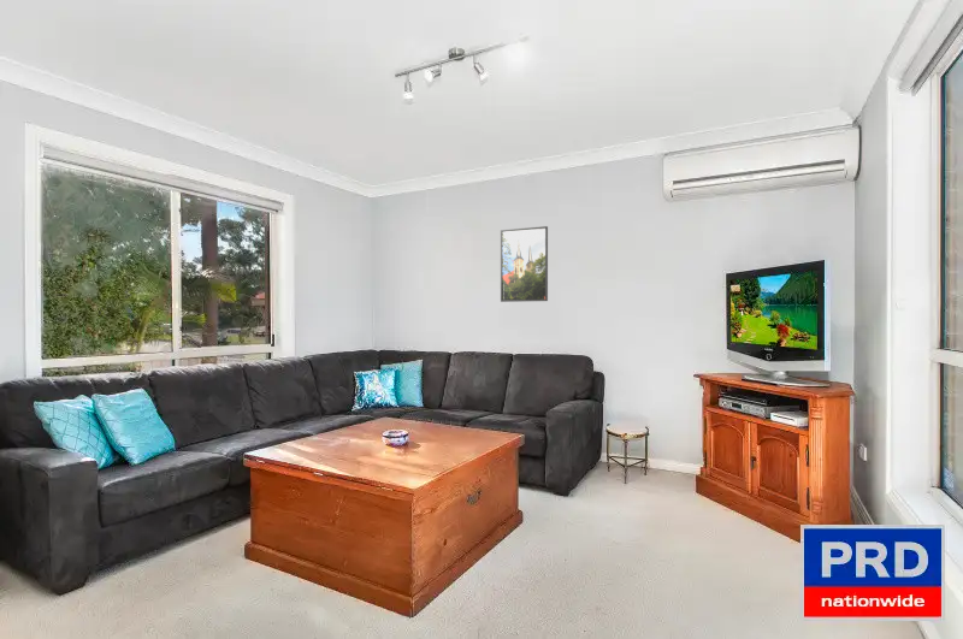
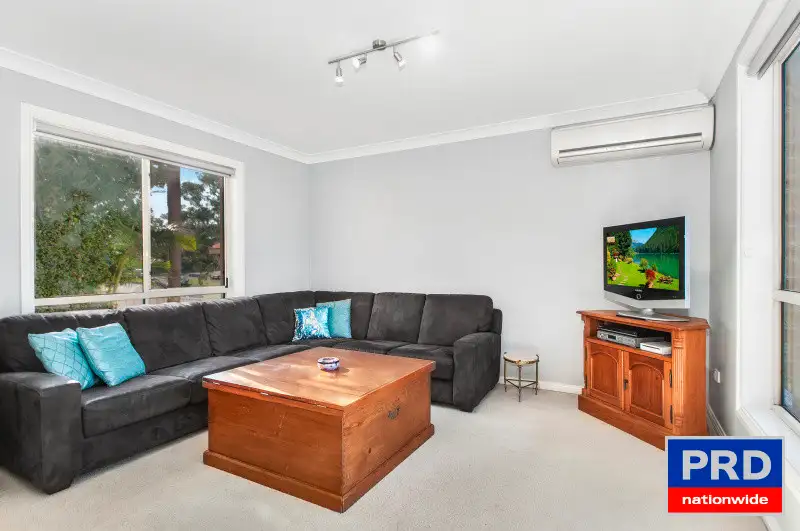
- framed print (524, 265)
